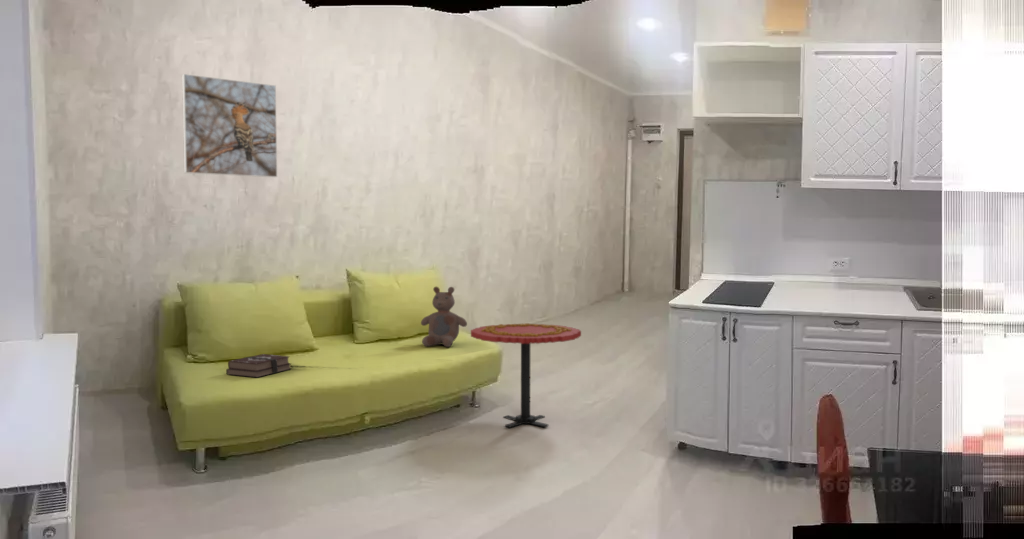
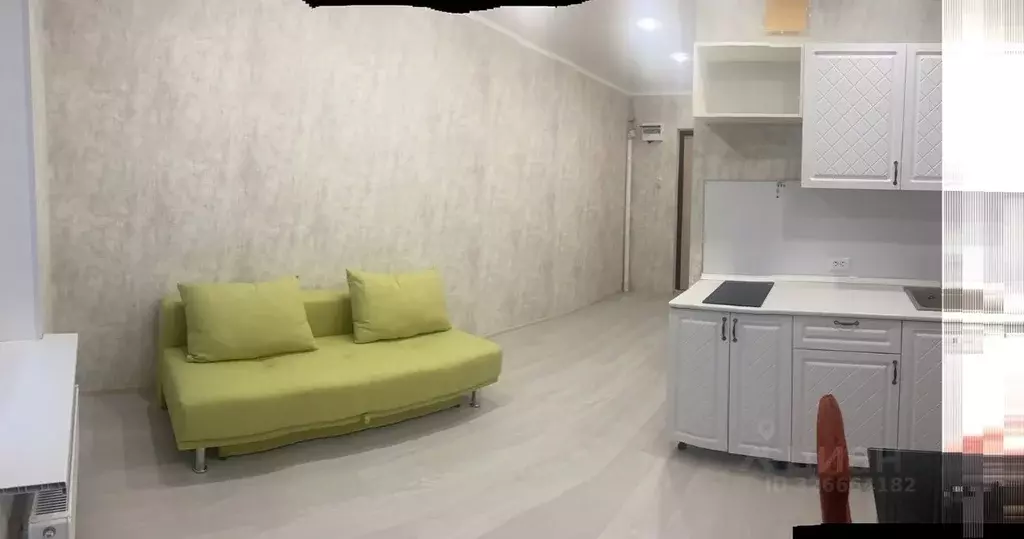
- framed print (231, 127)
- hardback book (259, 365)
- side table (525, 375)
- bear (441, 316)
